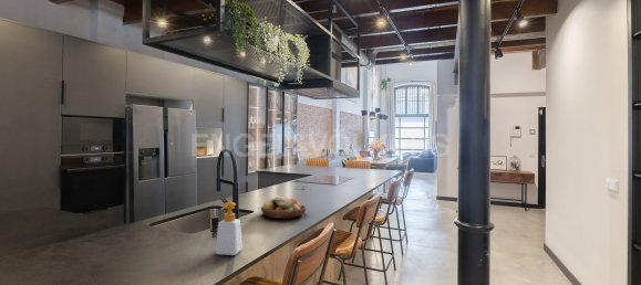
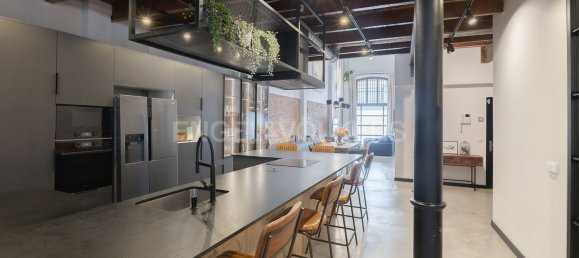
- soap bottle (227, 228)
- fruit bowl (283, 204)
